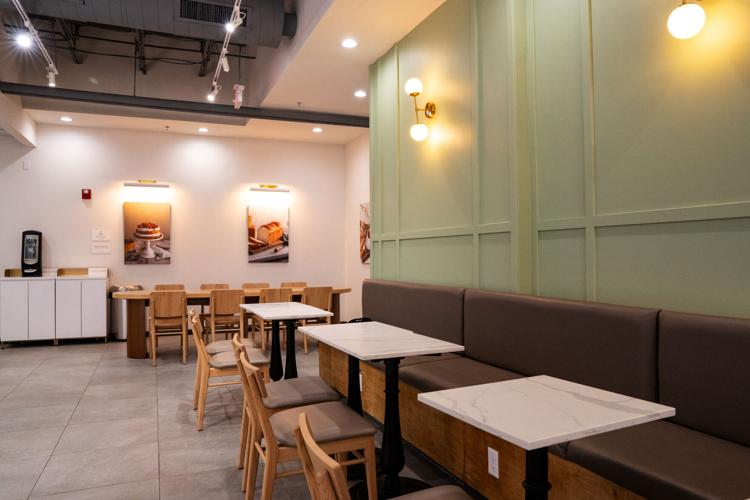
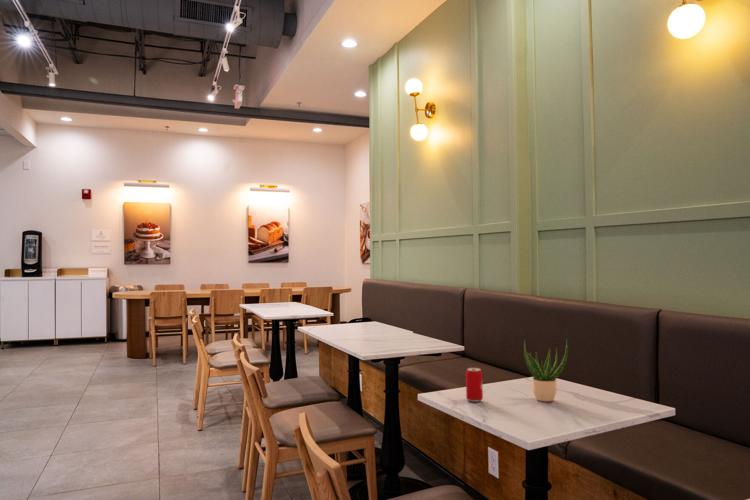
+ potted plant (544, 368)
+ beverage can (474, 384)
